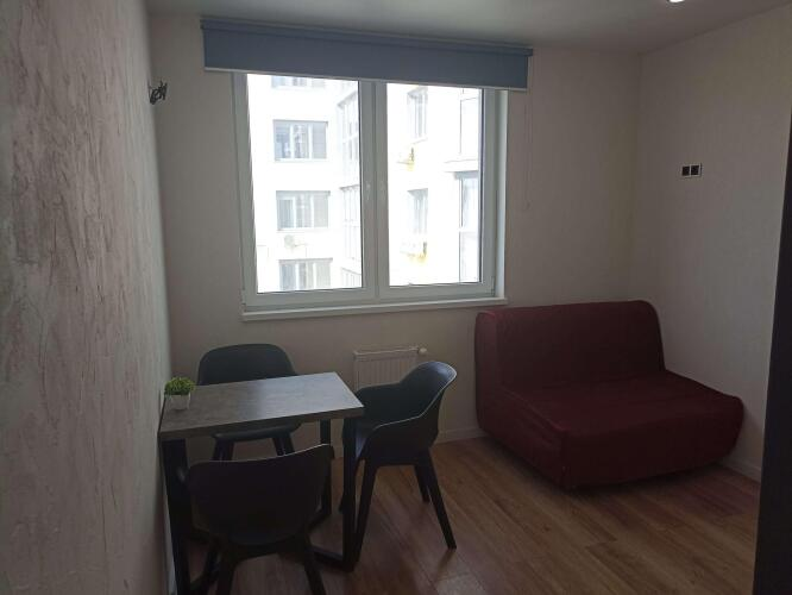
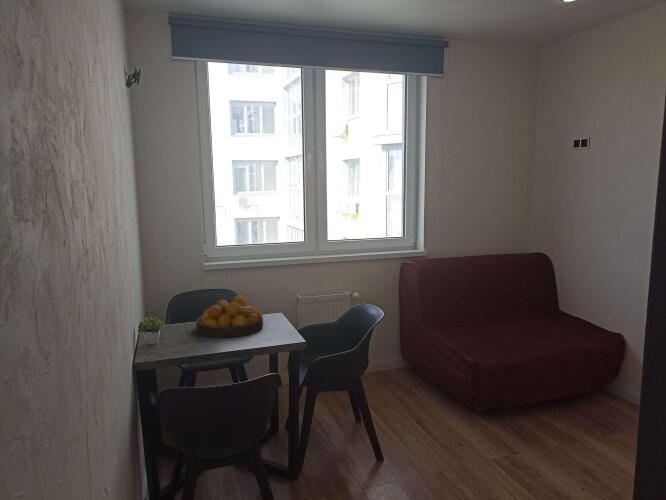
+ fruit bowl (229, 313)
